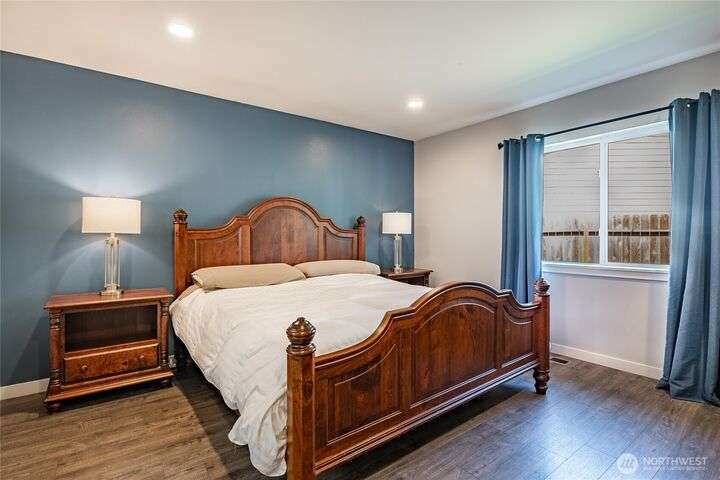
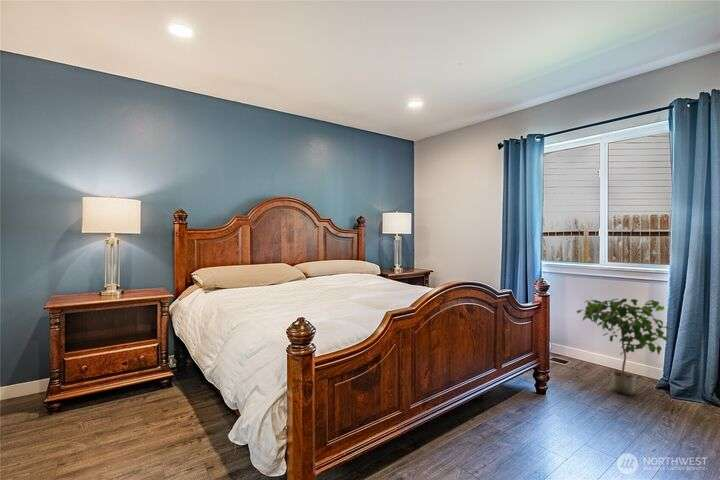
+ potted plant (622, 343)
